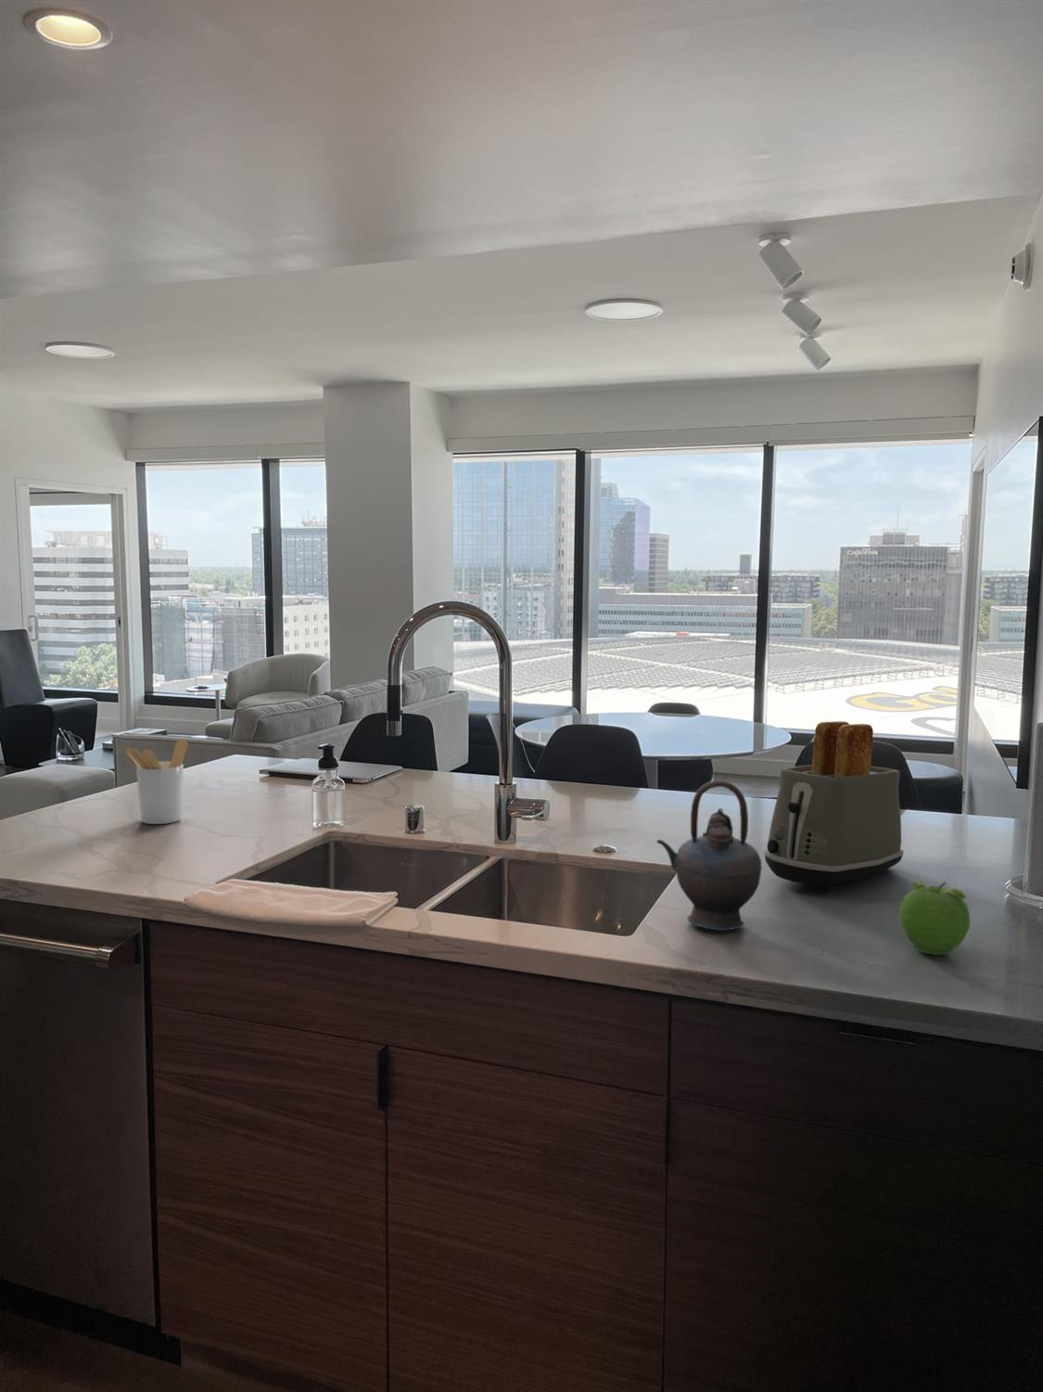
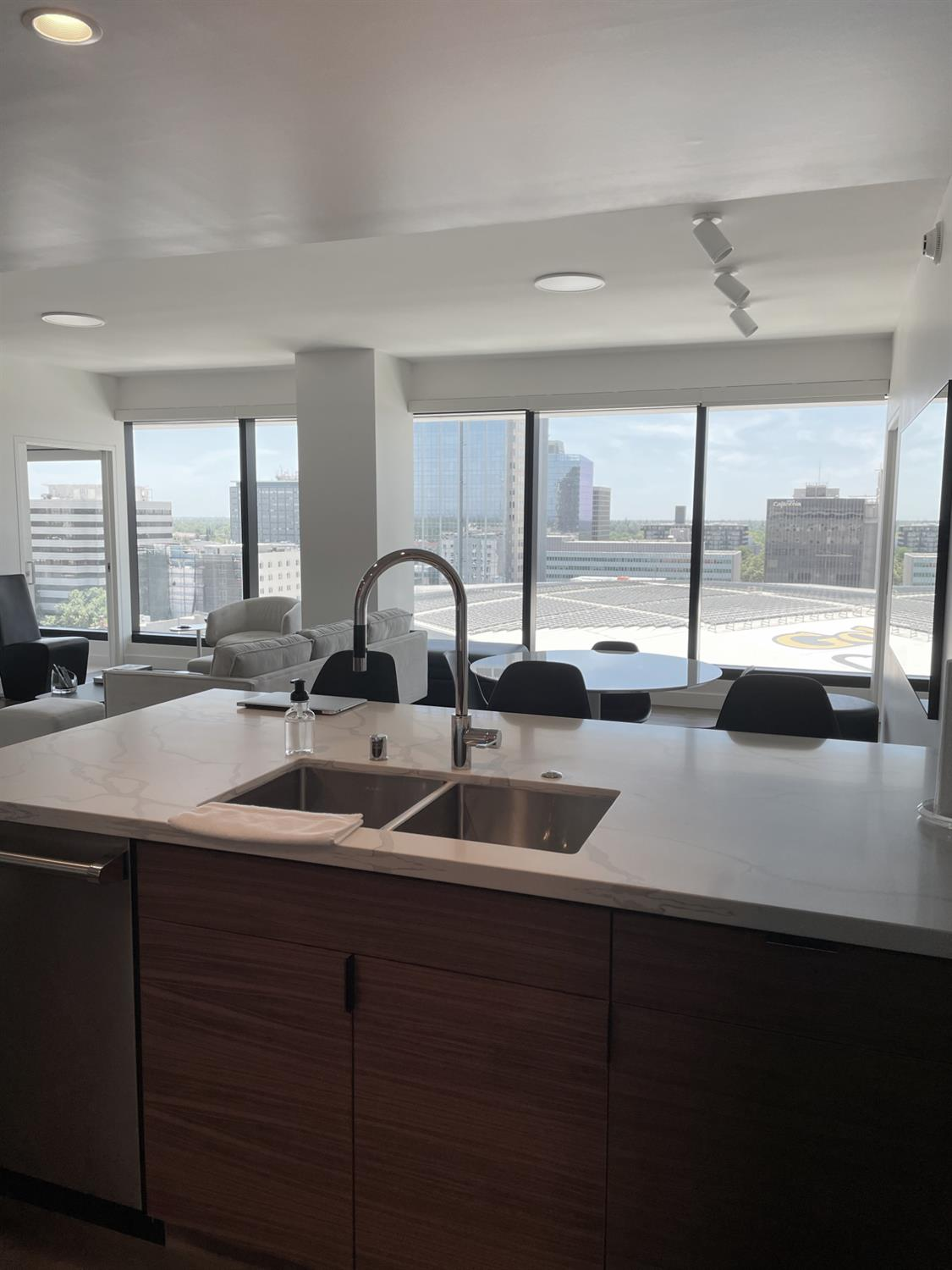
- fruit (933, 916)
- utensil holder (153, 781)
- toaster (837, 799)
- teapot (709, 852)
